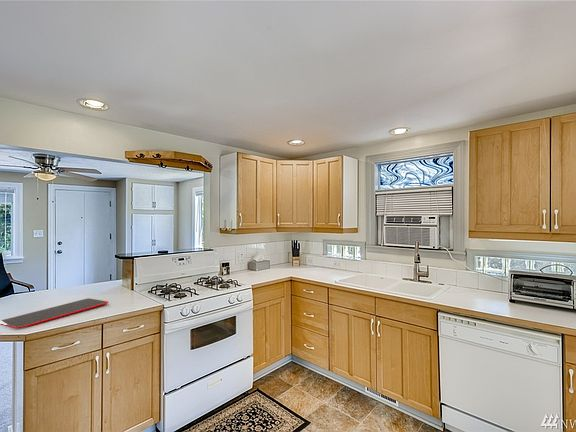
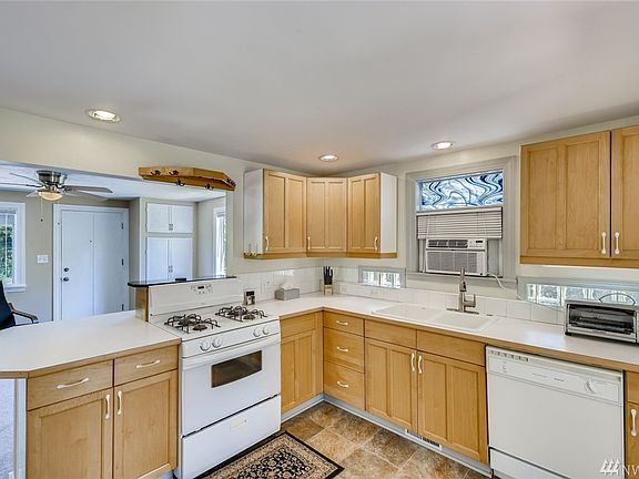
- cutting board (58, 311)
